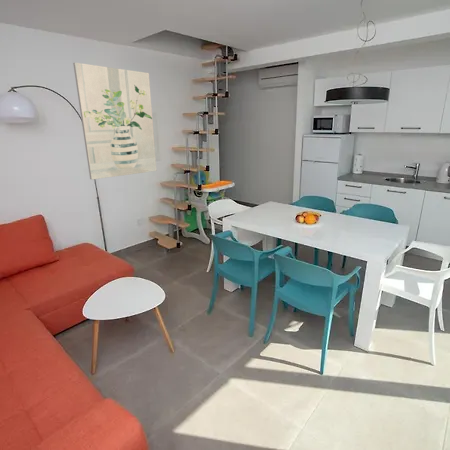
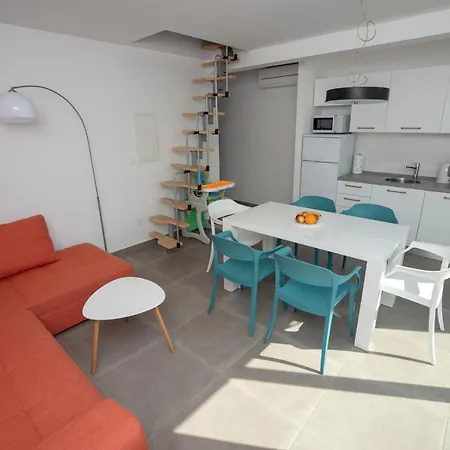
- wall art (120, 124)
